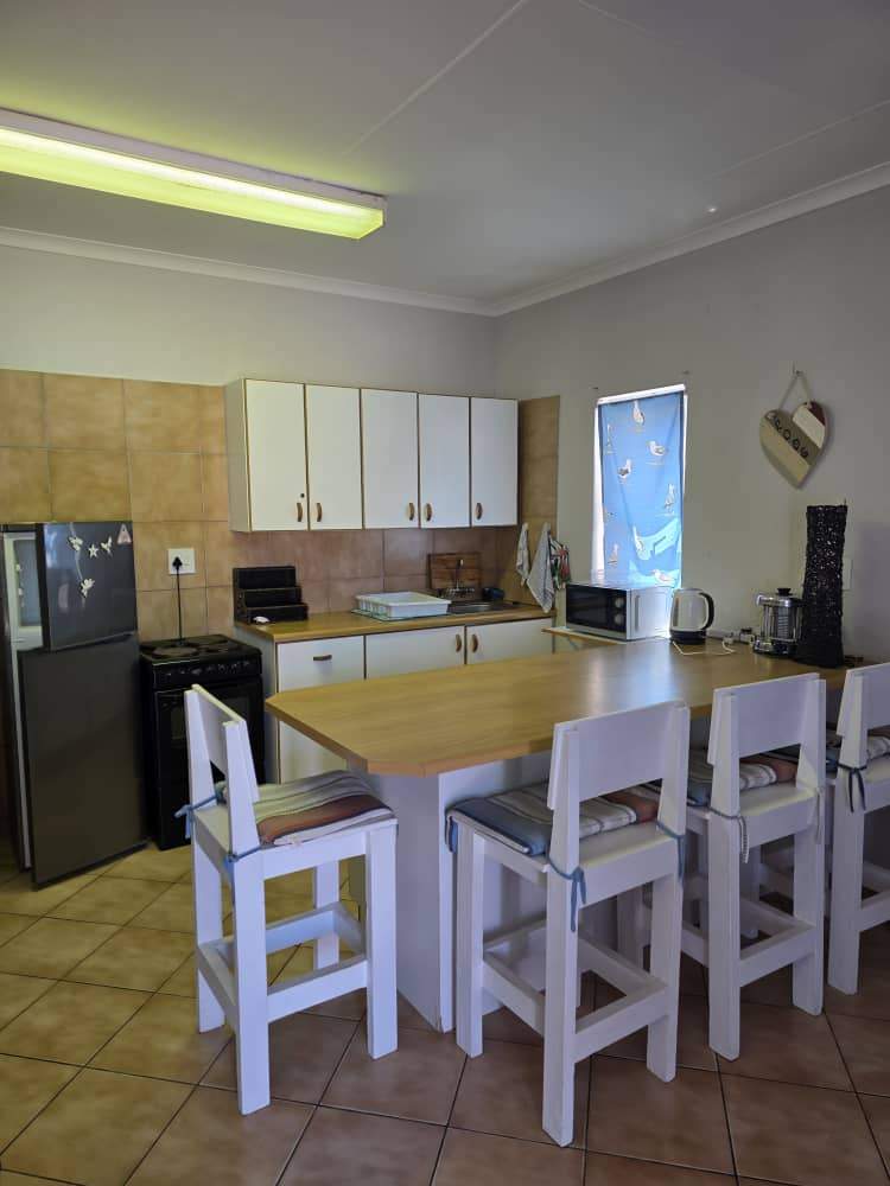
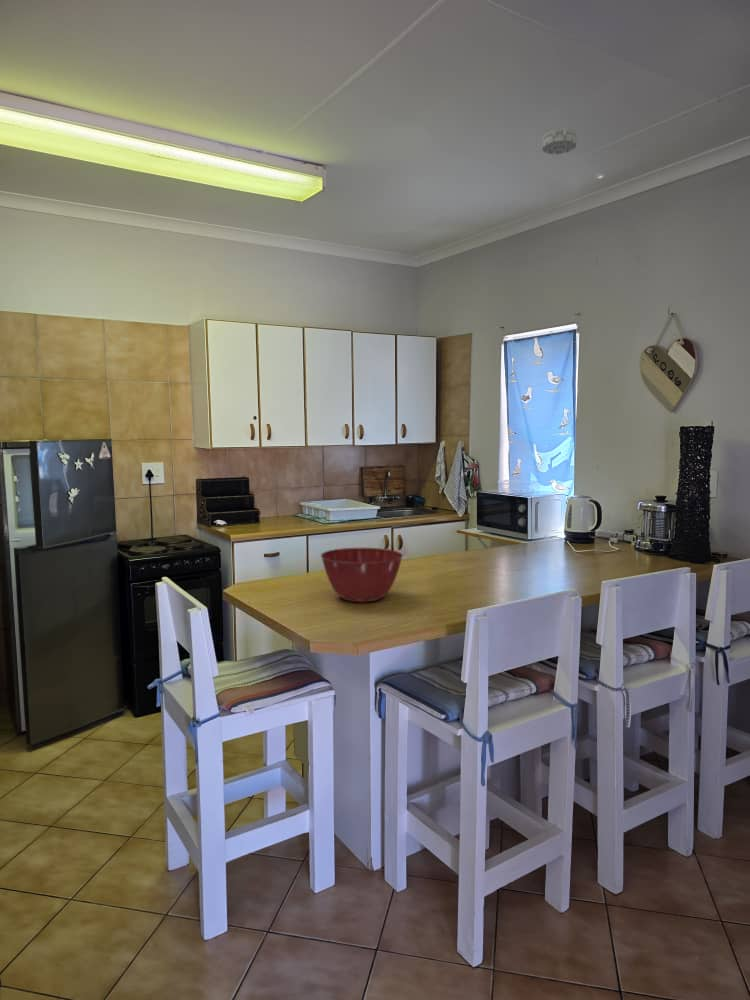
+ mixing bowl (362, 575)
+ smoke detector (559, 140)
